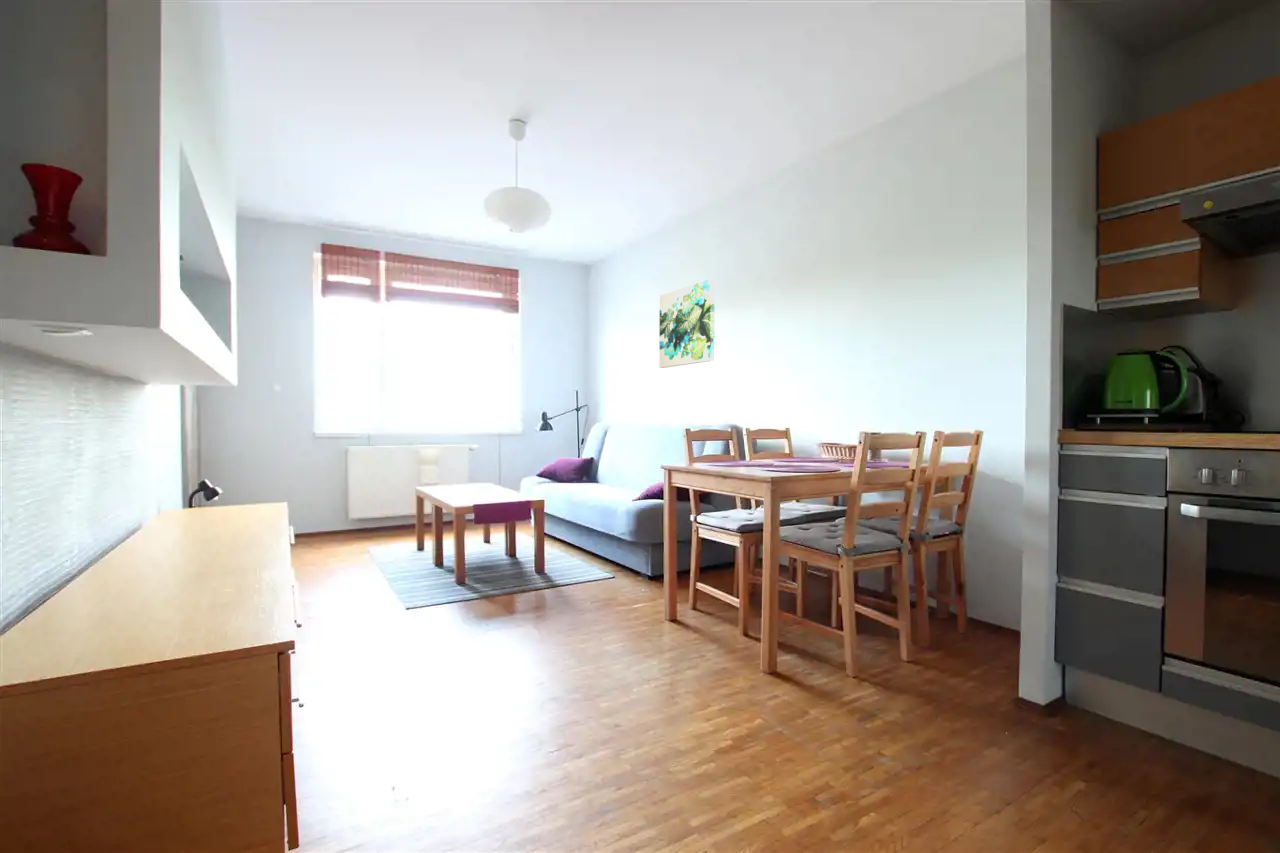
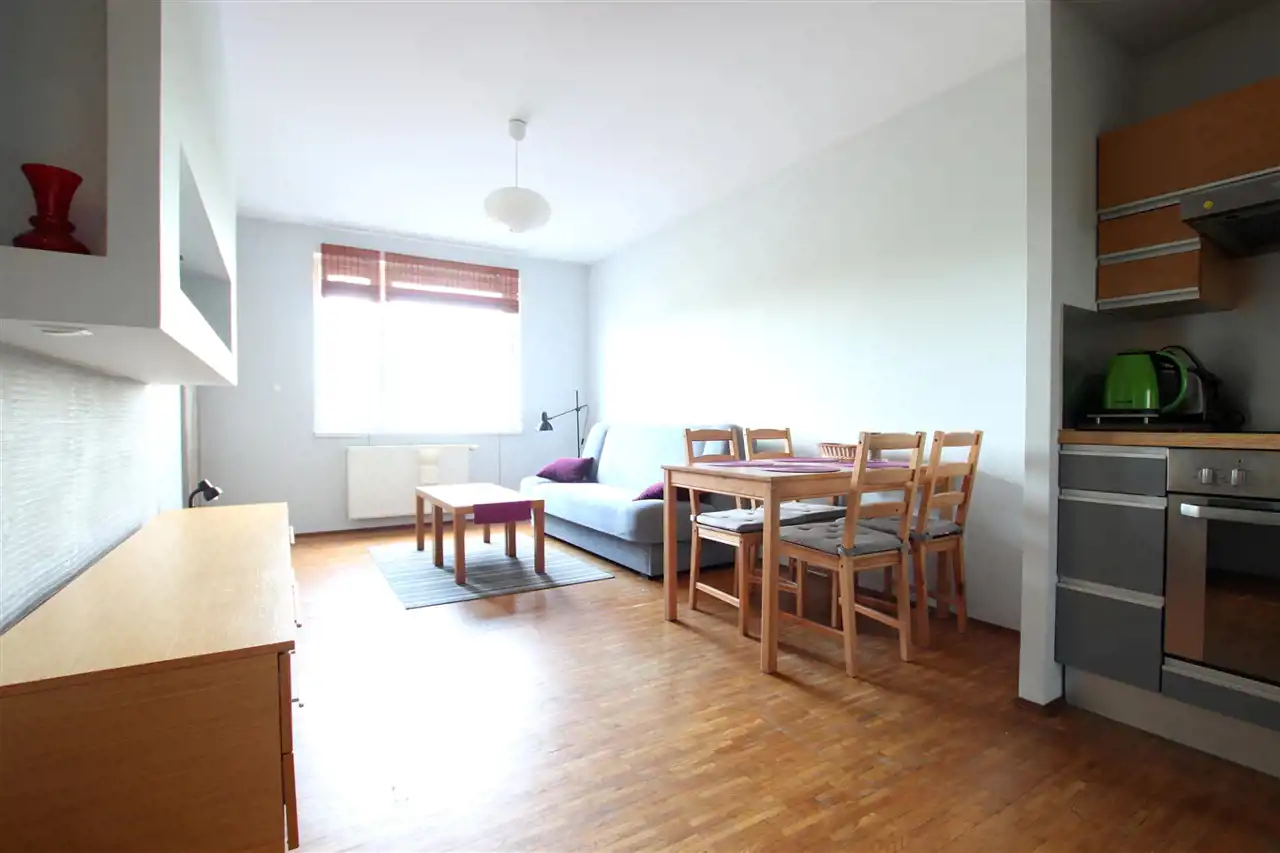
- wall art (685, 326)
